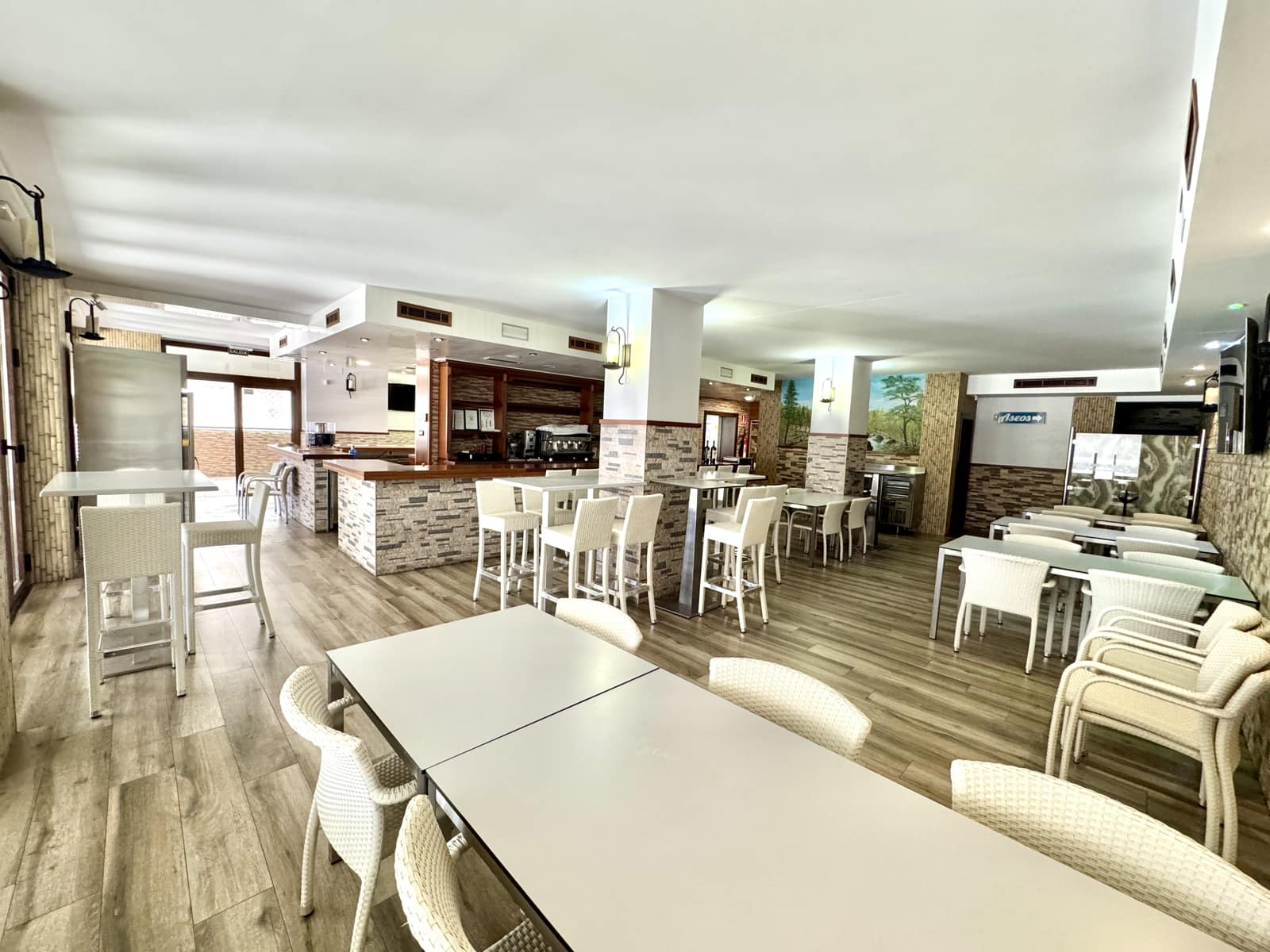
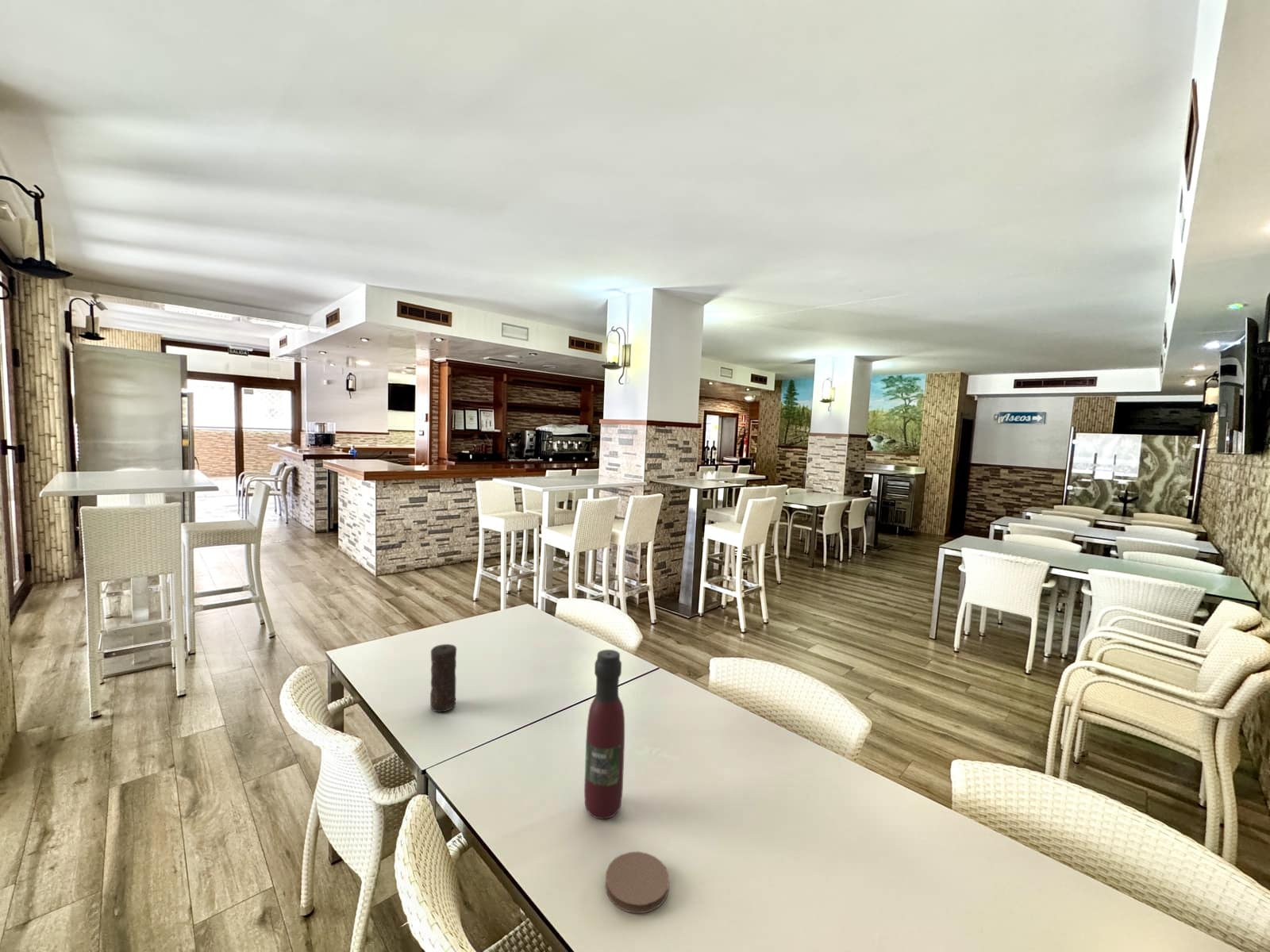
+ coaster (637, 881)
+ wine bottle (606, 731)
+ candle (443, 677)
